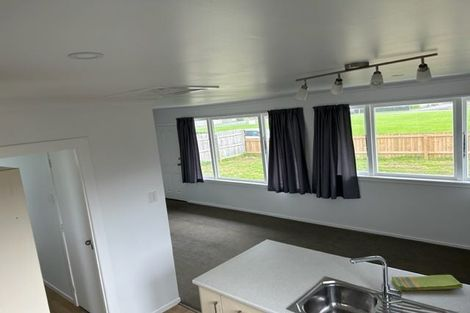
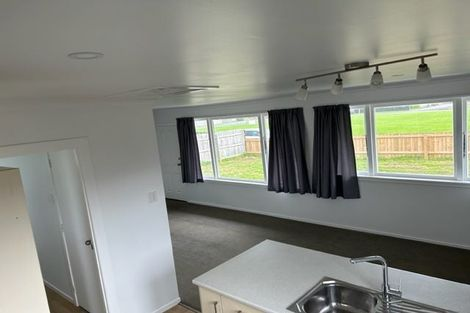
- dish towel (425, 281)
